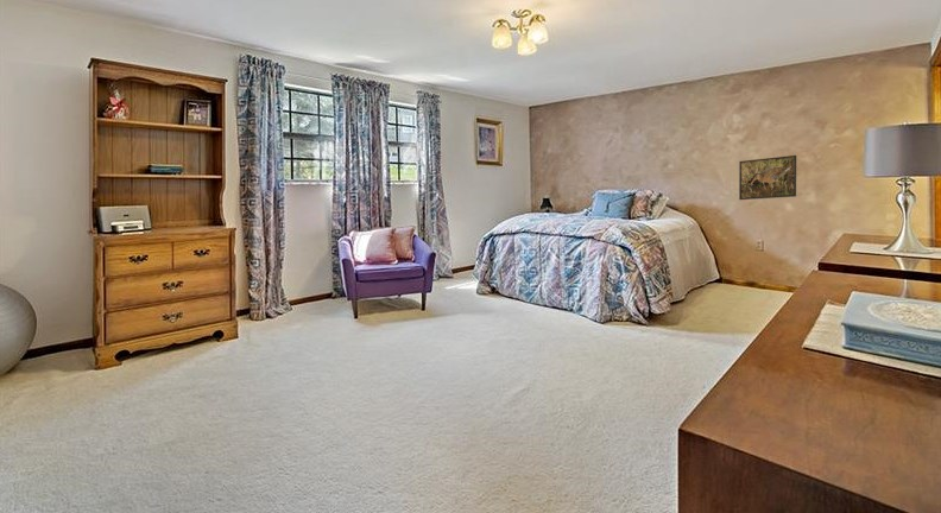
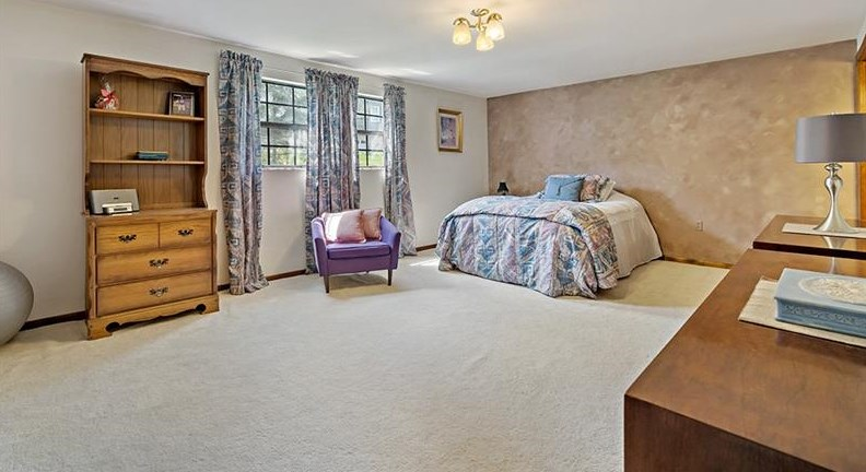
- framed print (766, 178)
